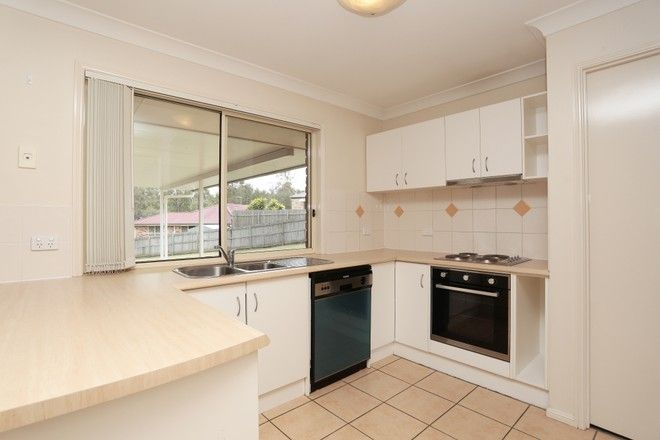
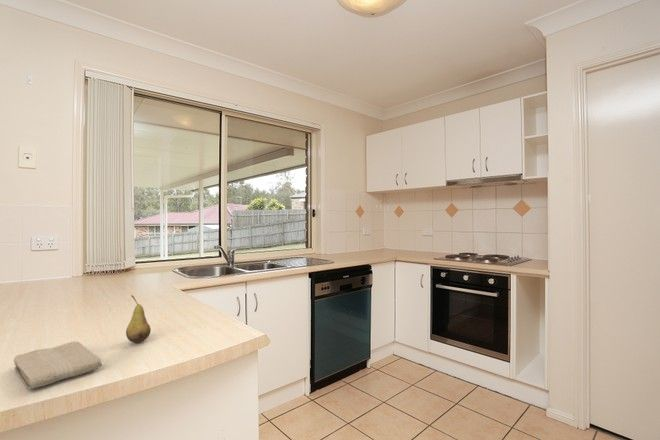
+ fruit (138, 318)
+ washcloth (56, 361)
